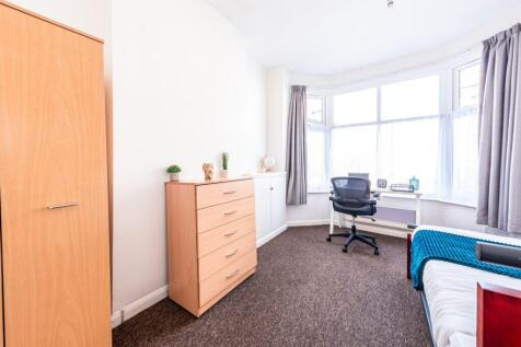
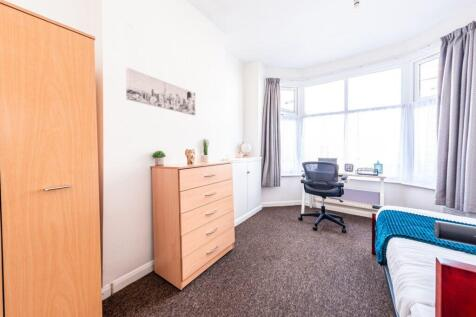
+ wall art (166, 95)
